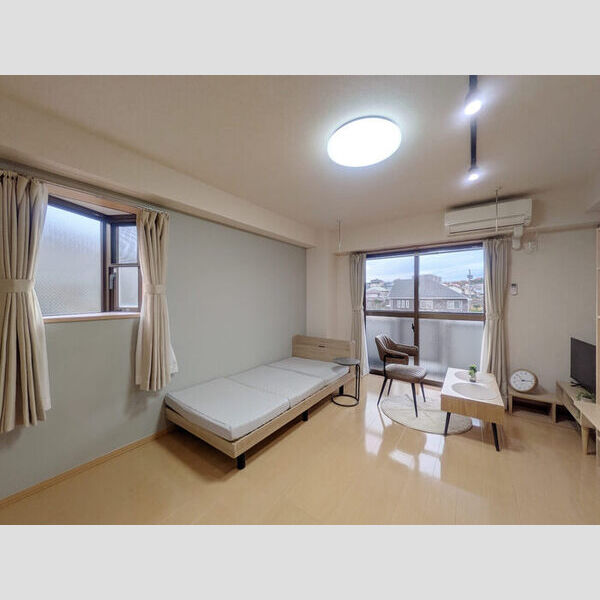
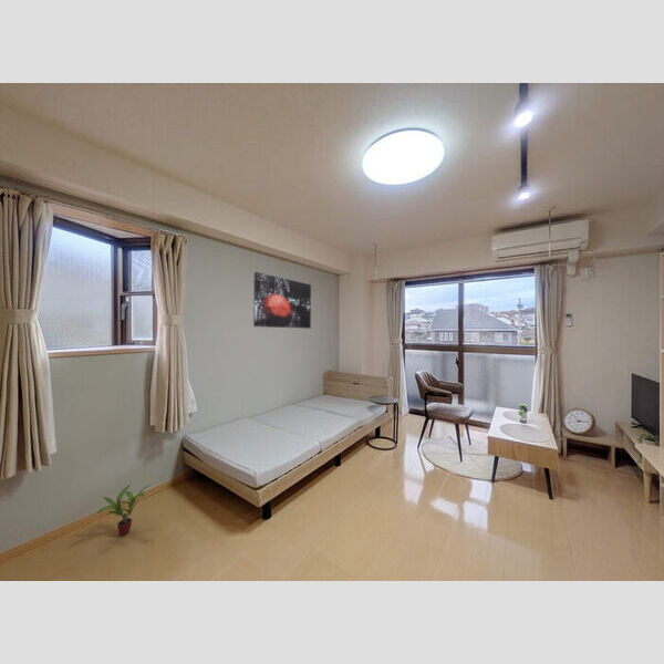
+ potted plant (126, 513)
+ wall art (284, 303)
